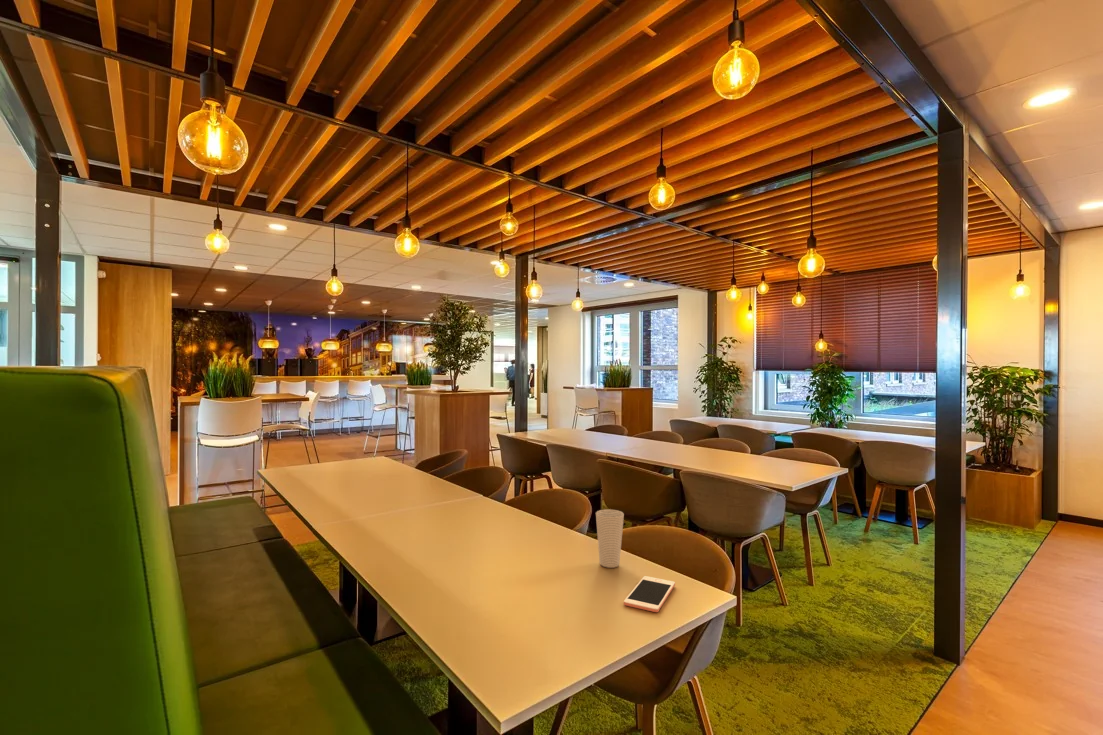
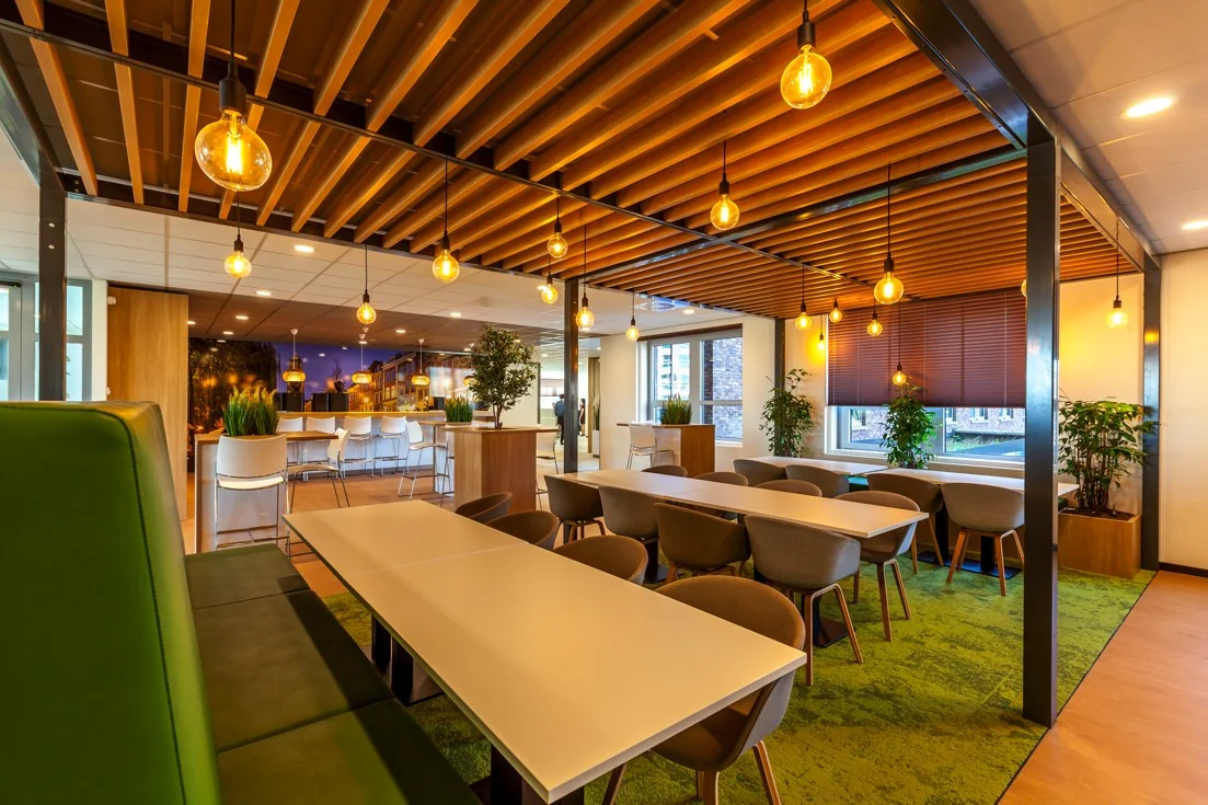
- cell phone (650, 592)
- cup (609, 538)
